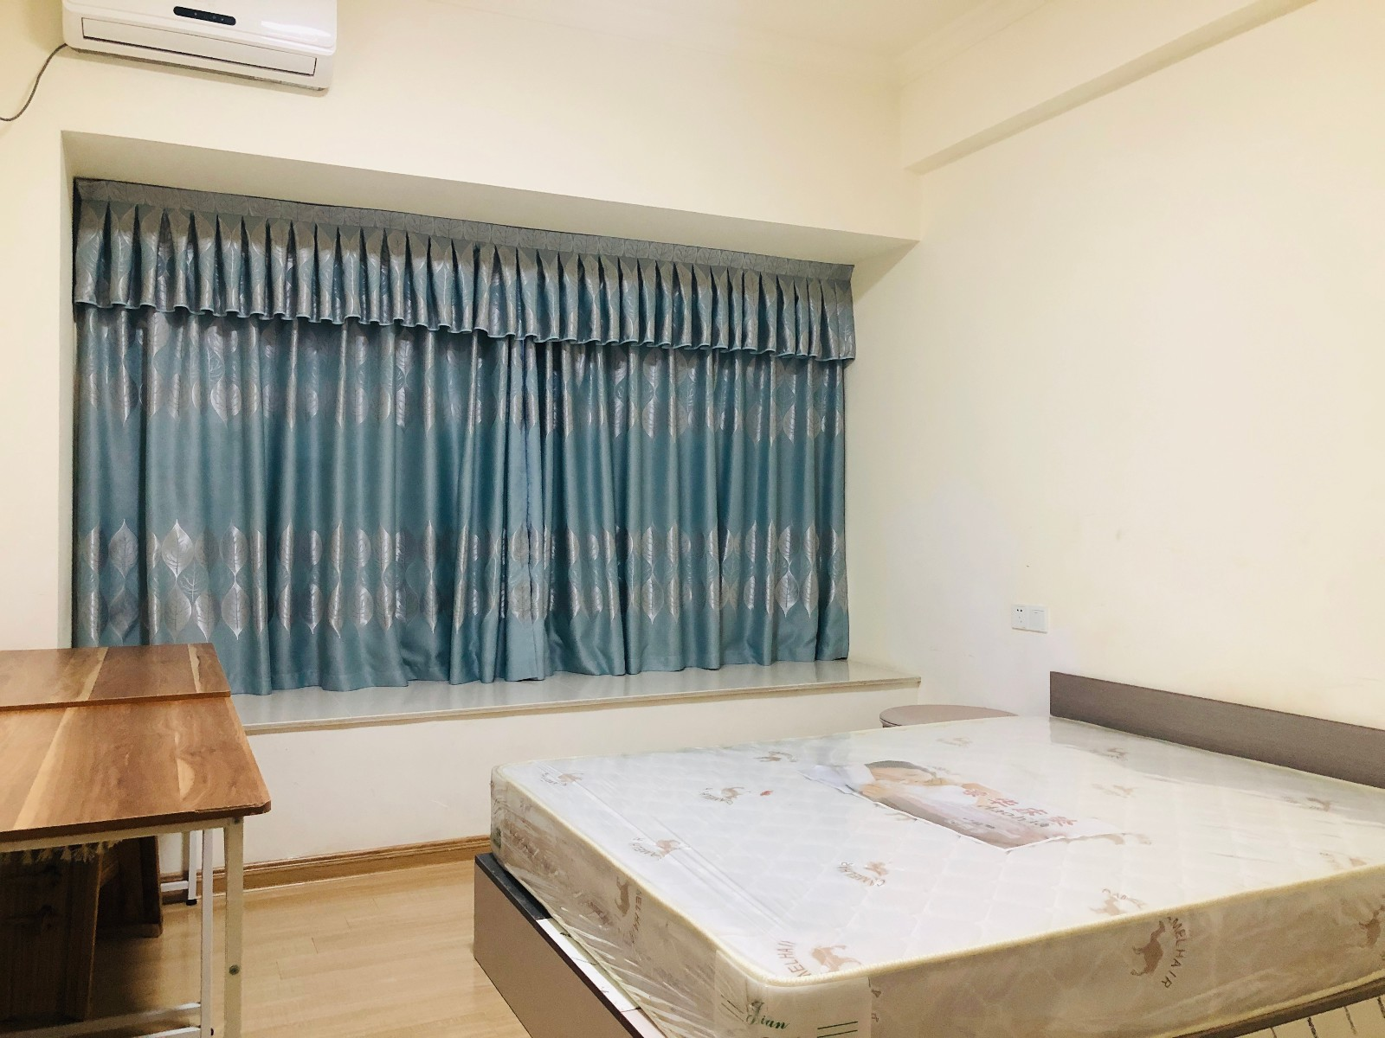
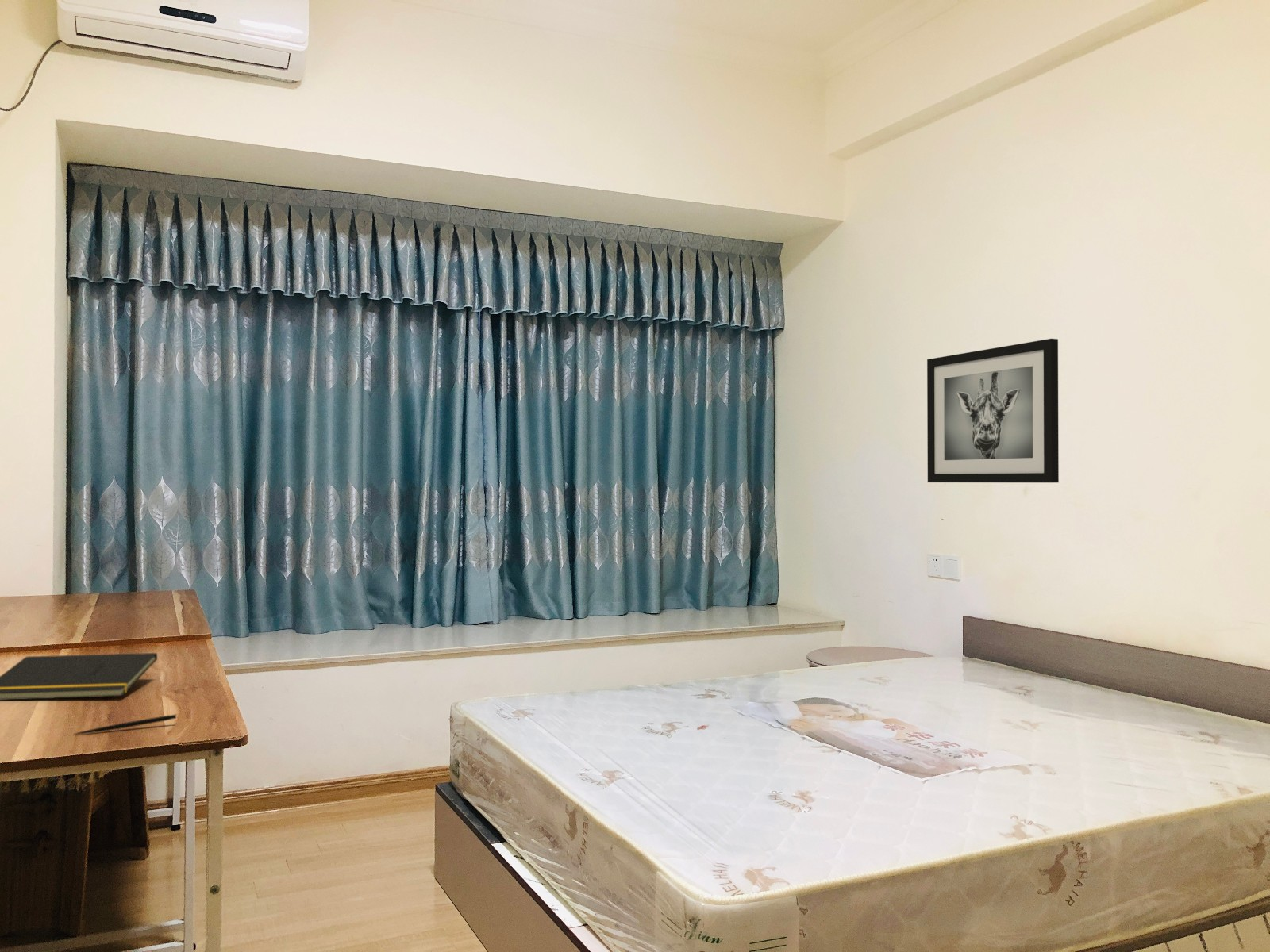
+ pen (125, 724)
+ wall art (987, 416)
+ notepad (72, 675)
